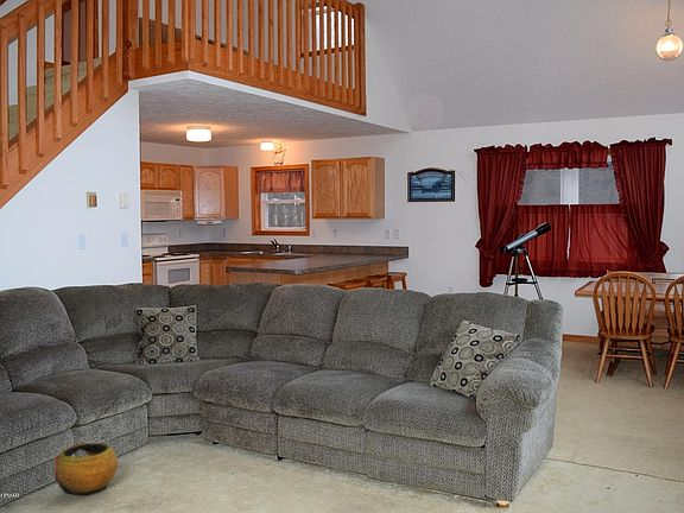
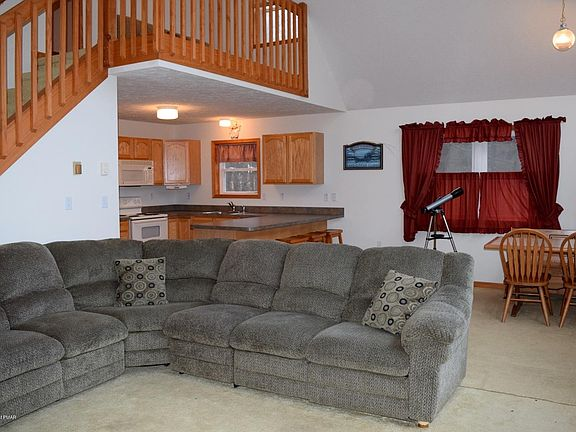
- clay pot (83, 468)
